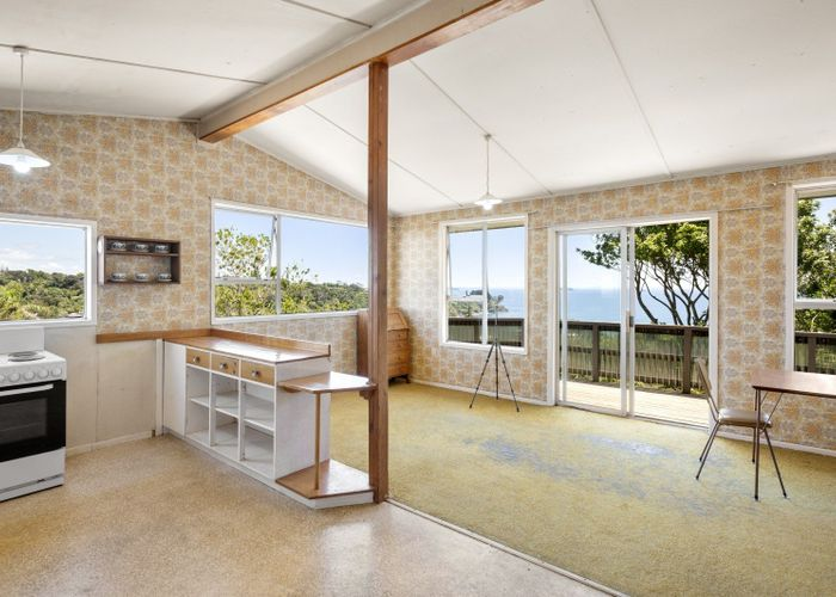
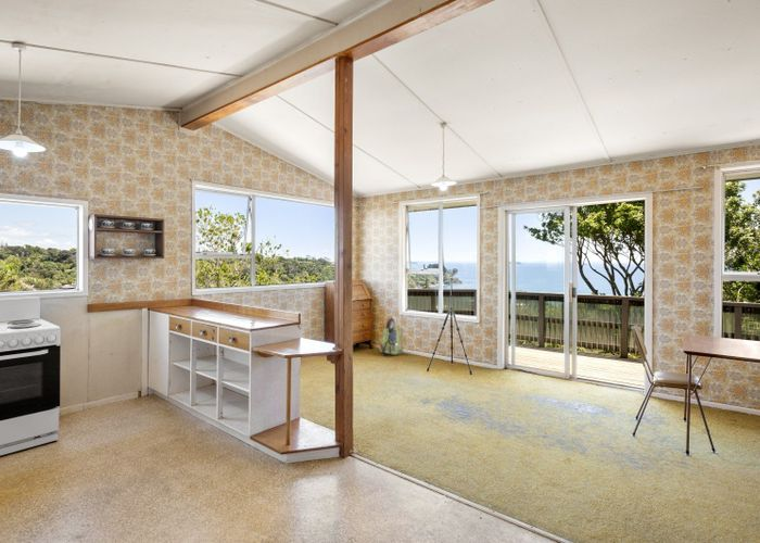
+ backpack (394, 336)
